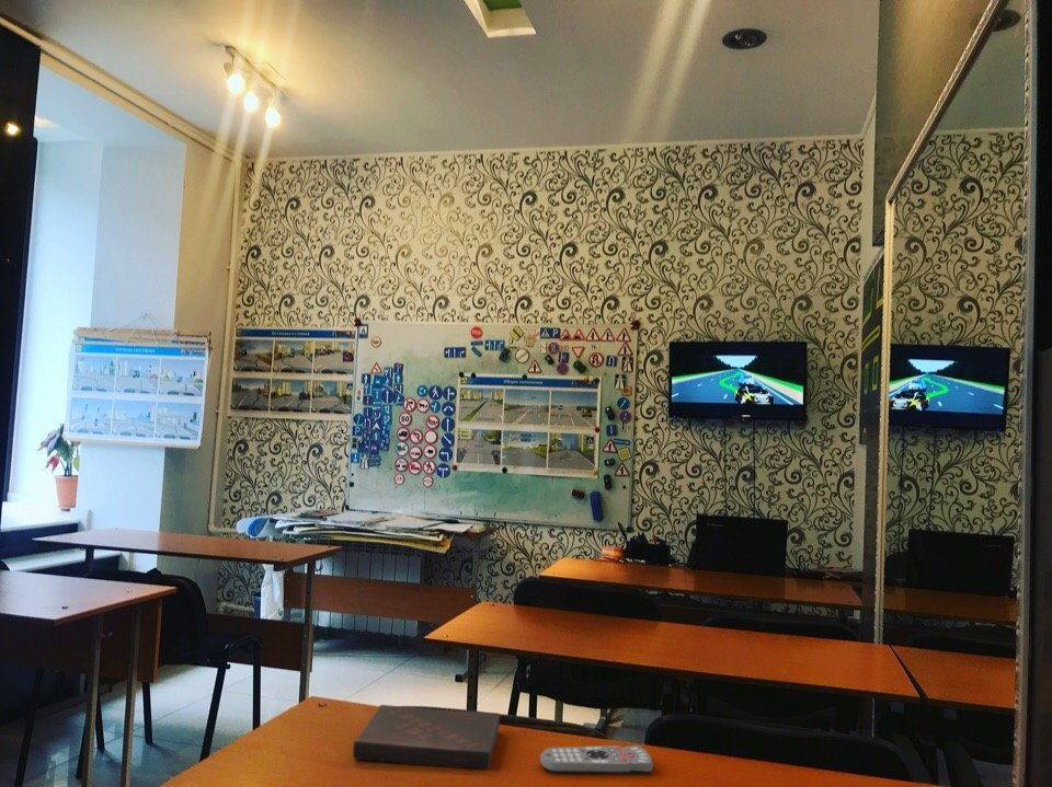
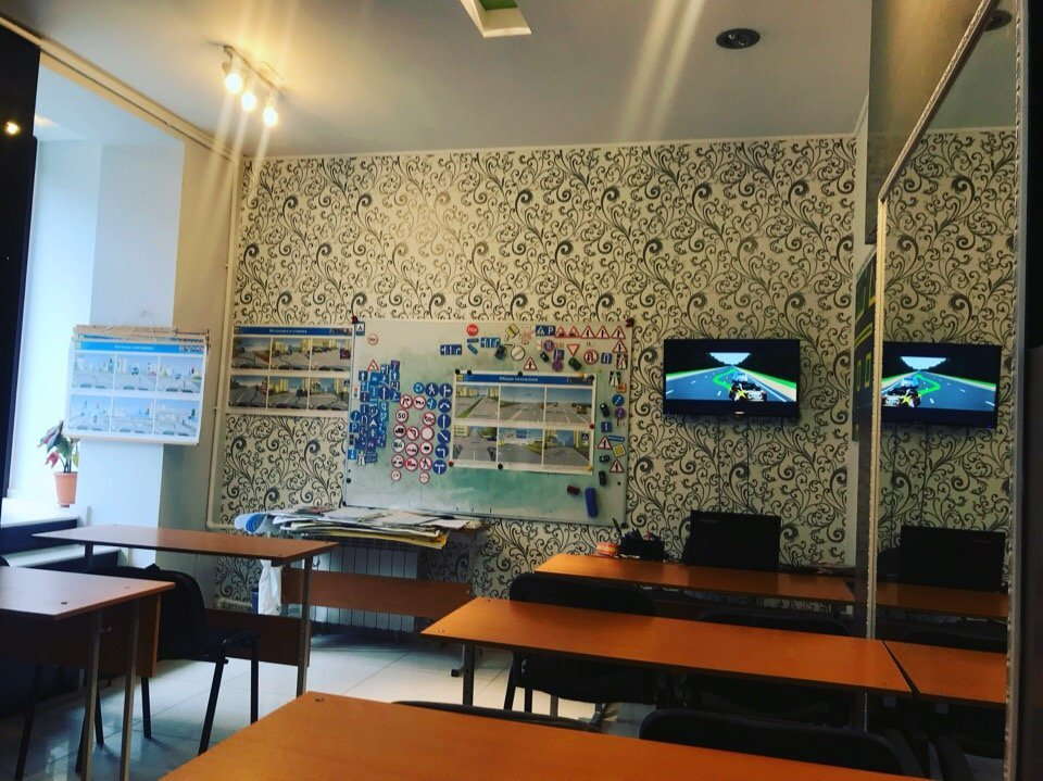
- remote control (595, 760)
- book (431, 734)
